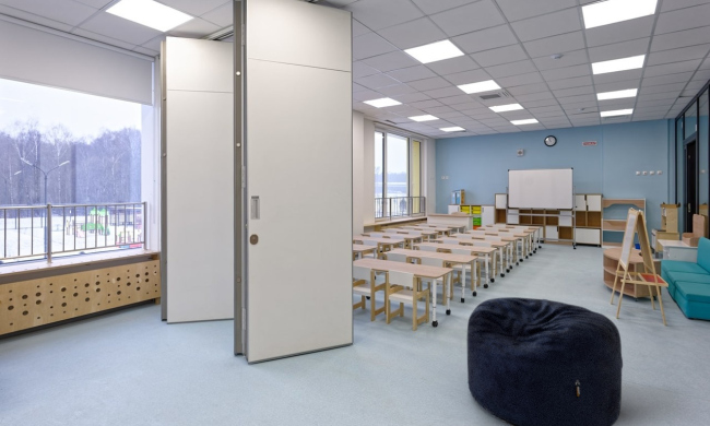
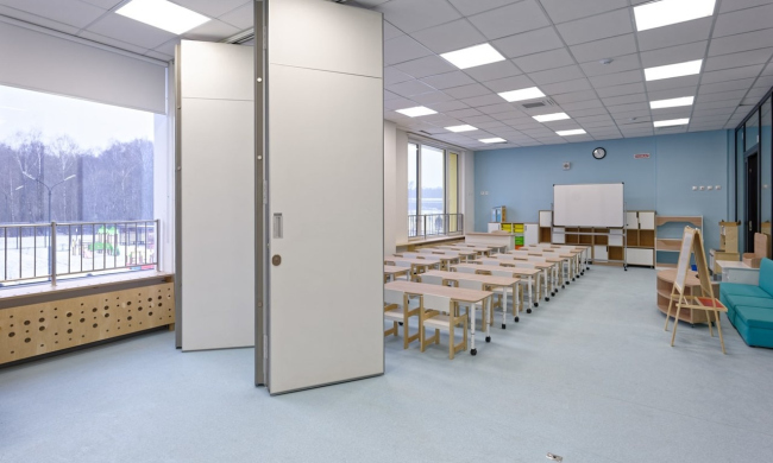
- bean bag chair (539, 353)
